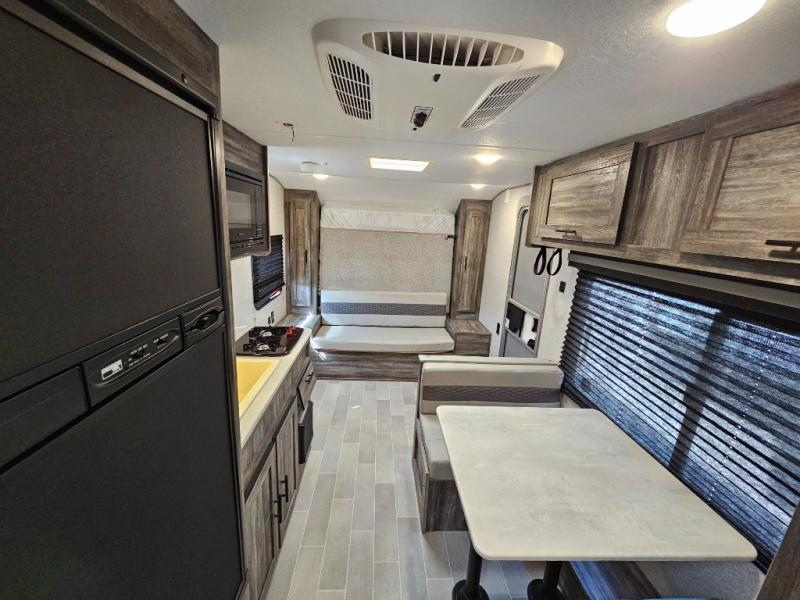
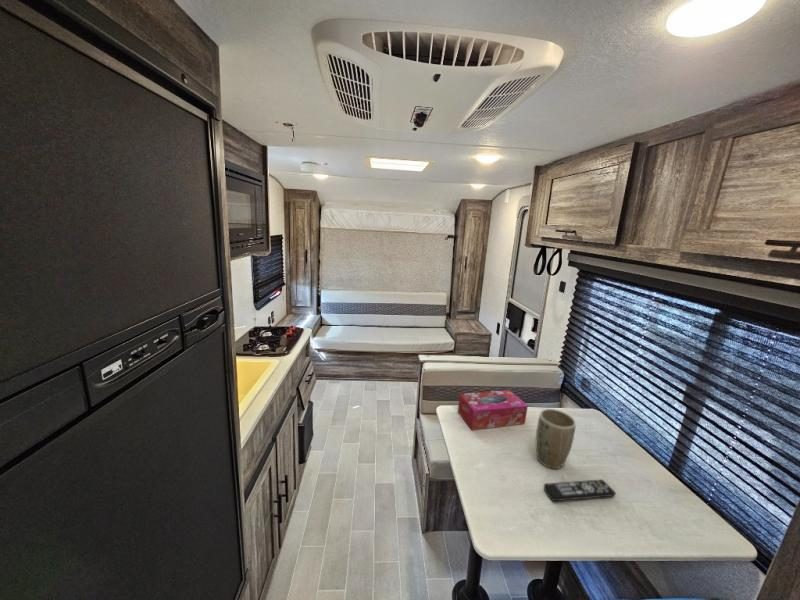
+ remote control (579, 490)
+ tissue box (491, 408)
+ plant pot (553, 439)
